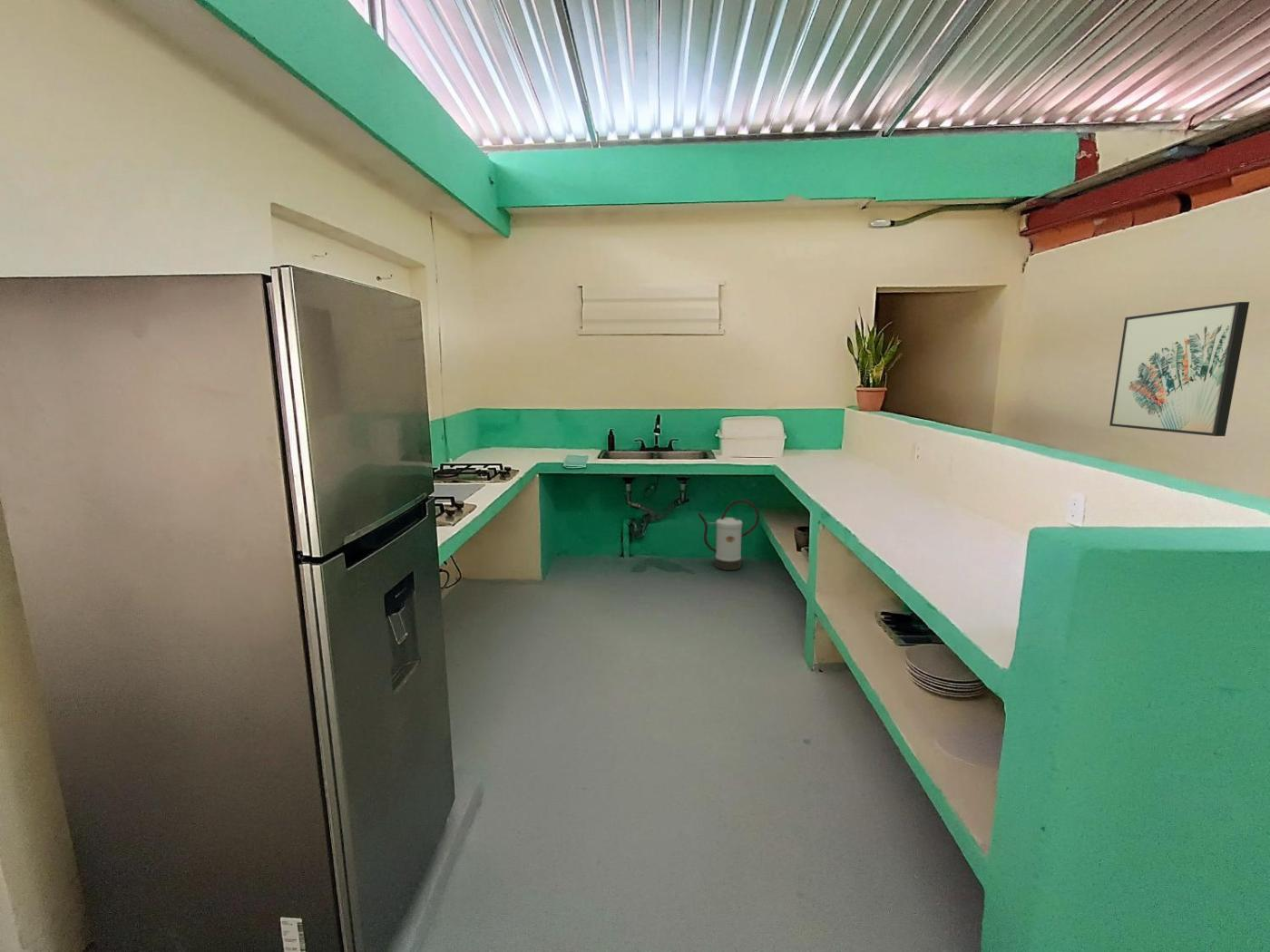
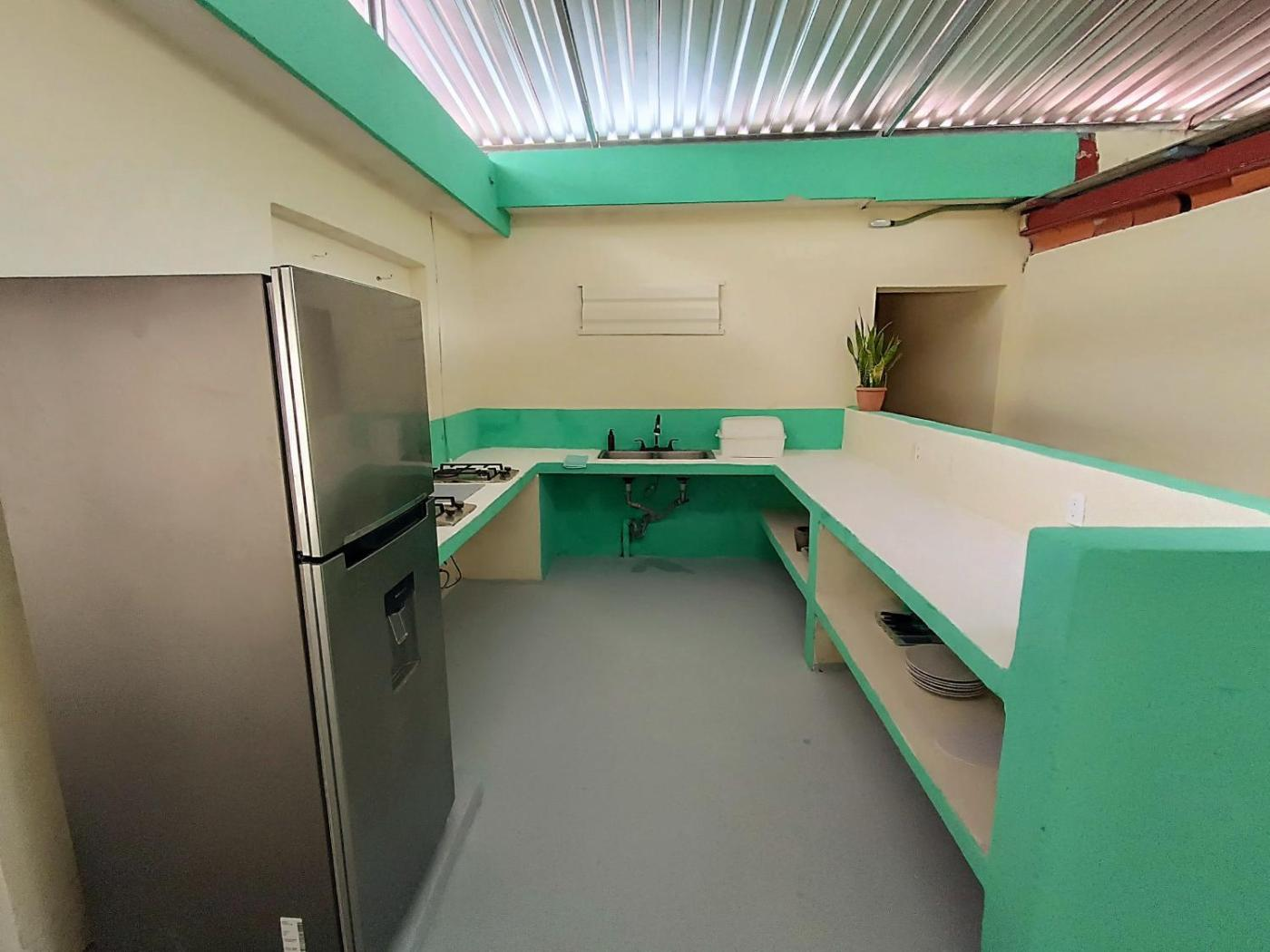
- watering can (728, 533)
- wall art (1170, 371)
